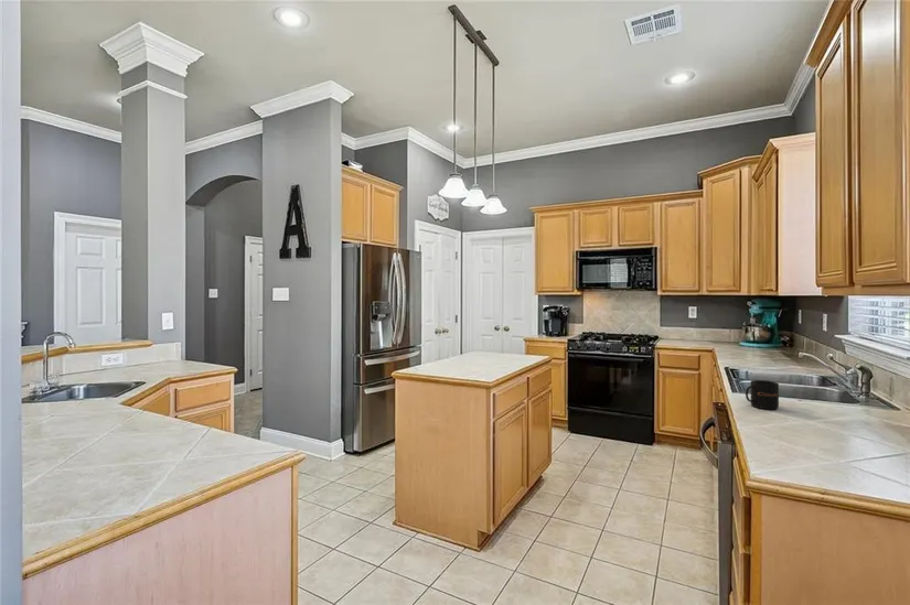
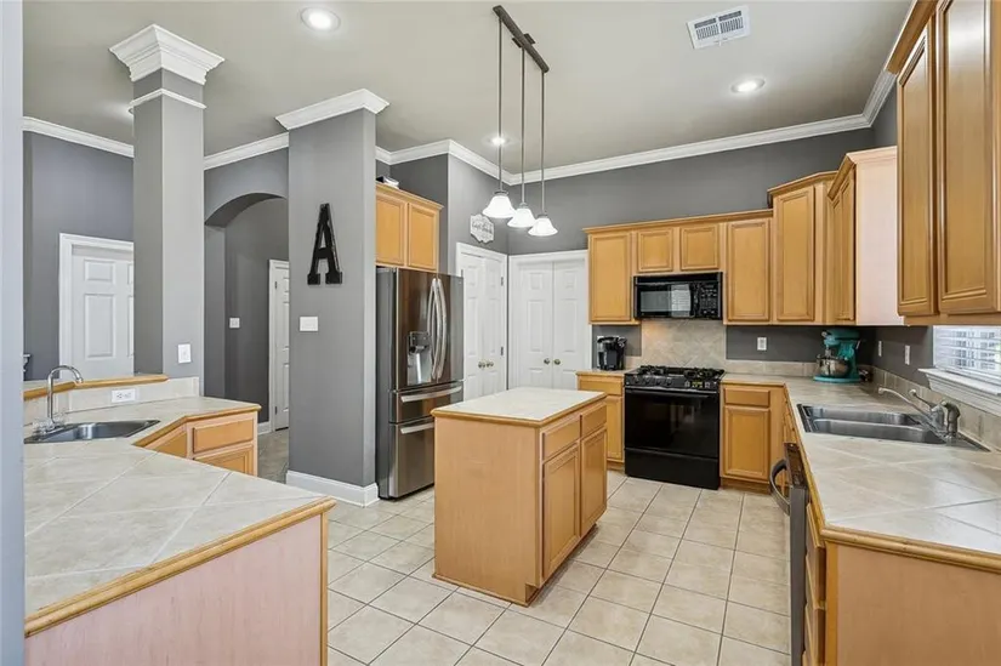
- mug (760, 393)
